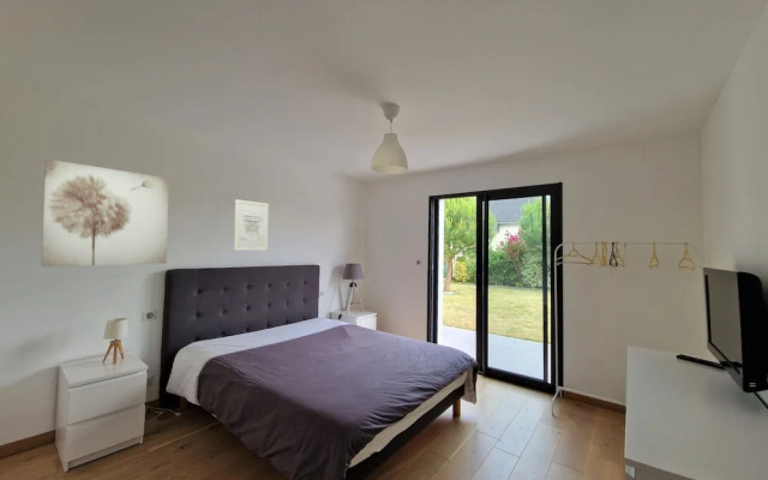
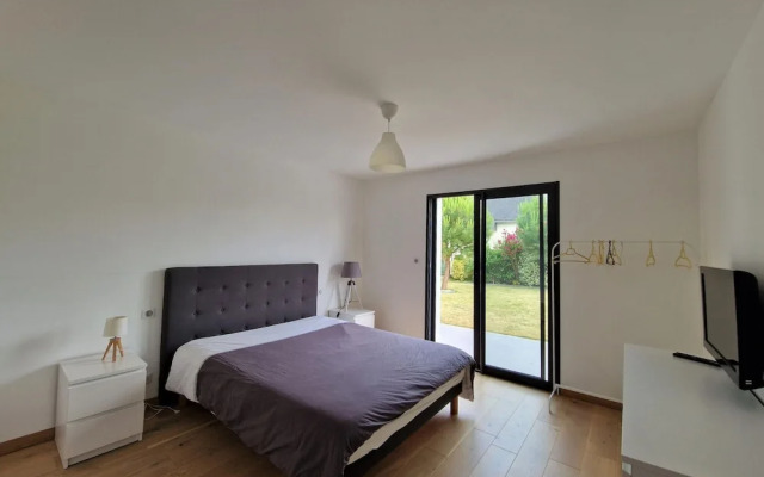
- wall art (112, 217)
- wall art (252, 226)
